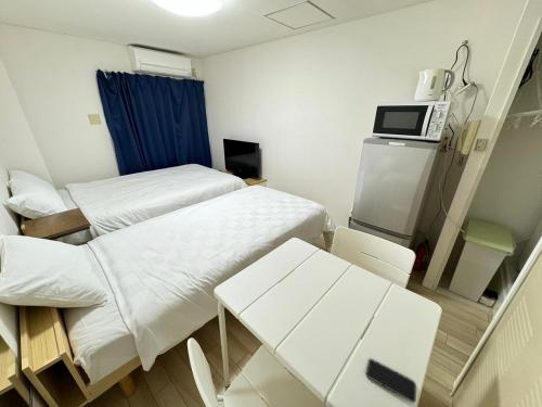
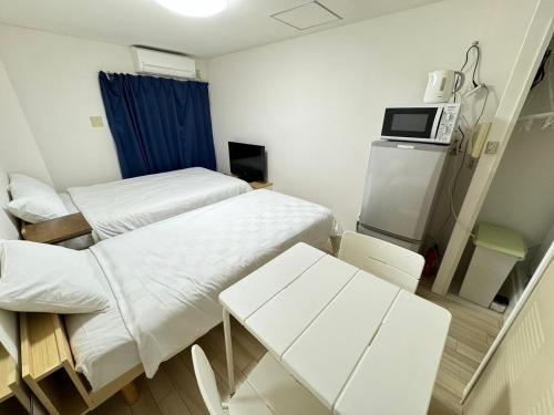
- smartphone (390, 379)
